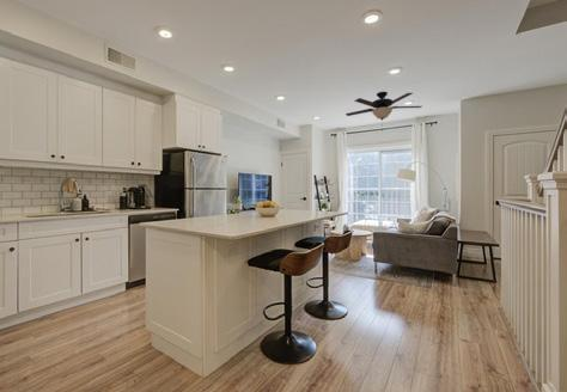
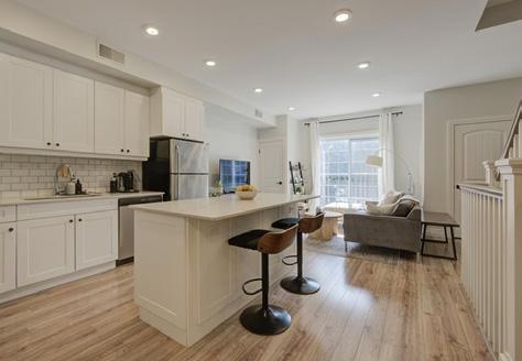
- ceiling fan (382, 112)
